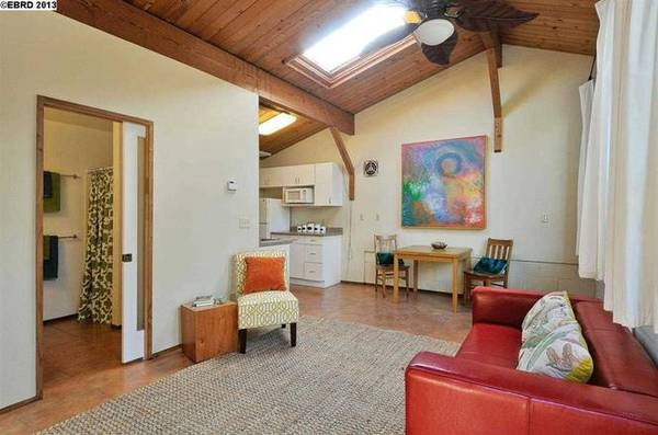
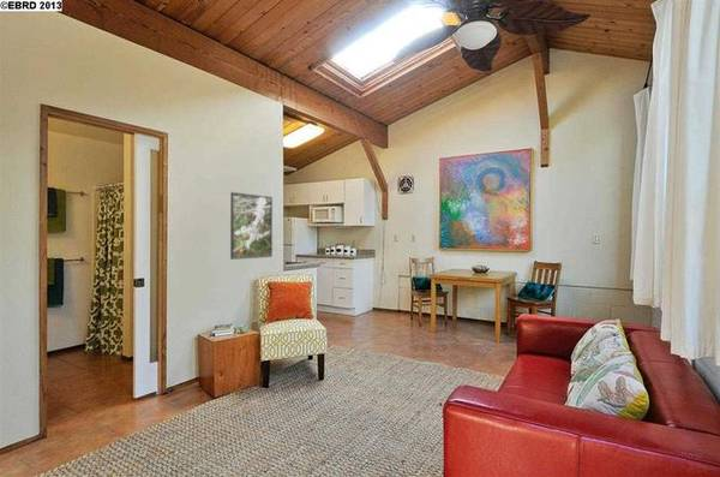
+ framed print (252, 226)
